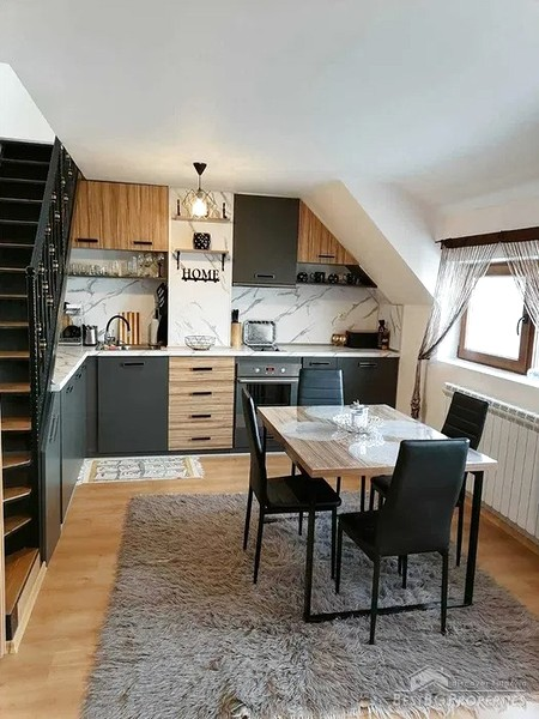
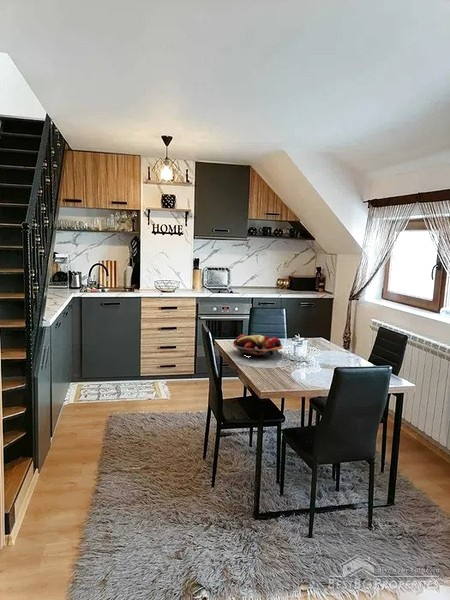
+ fruit basket (257, 344)
